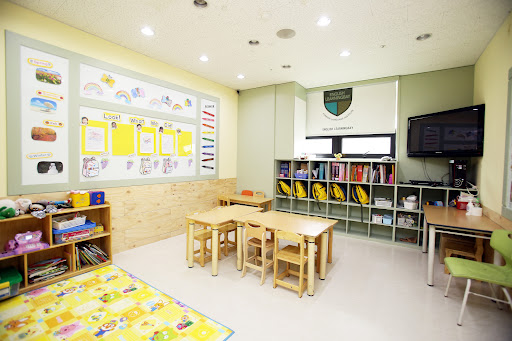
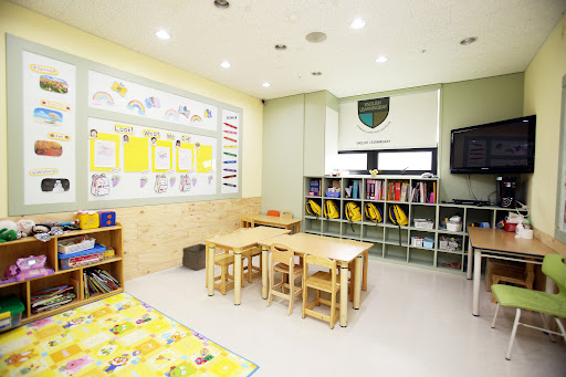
+ storage bin (199, 255)
